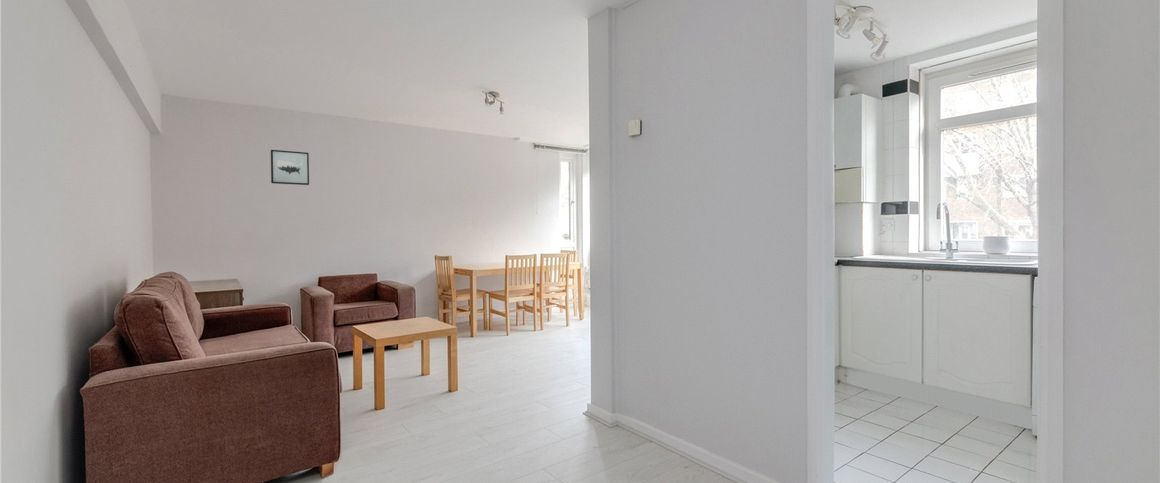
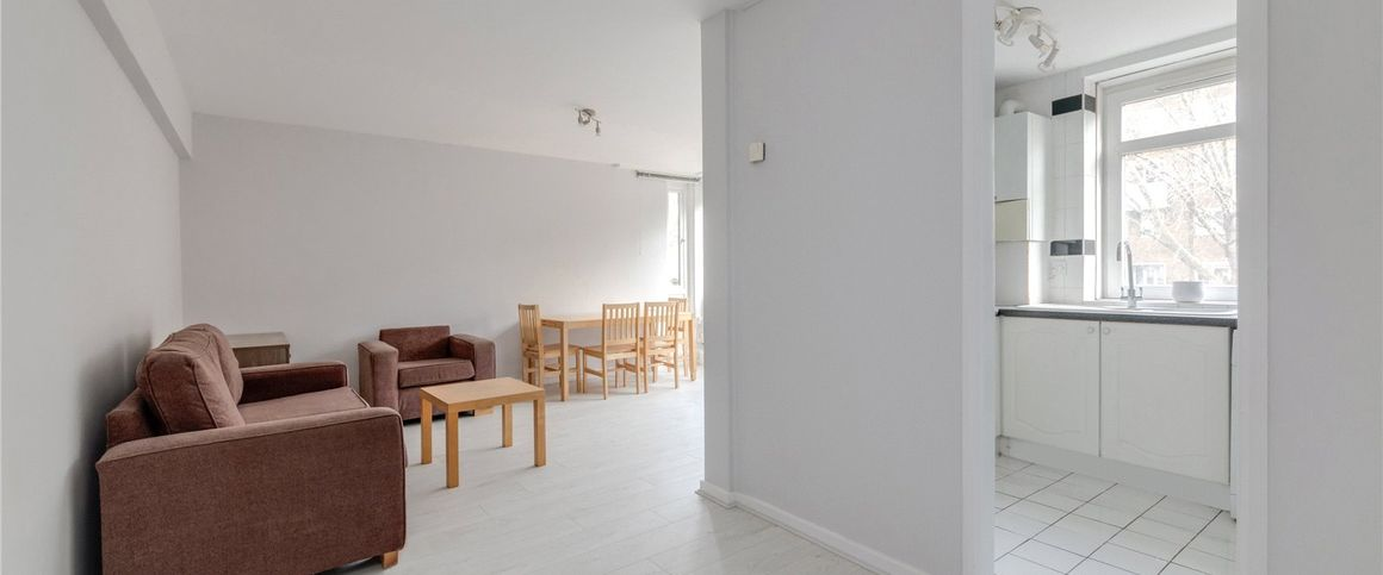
- wall art (290, 167)
